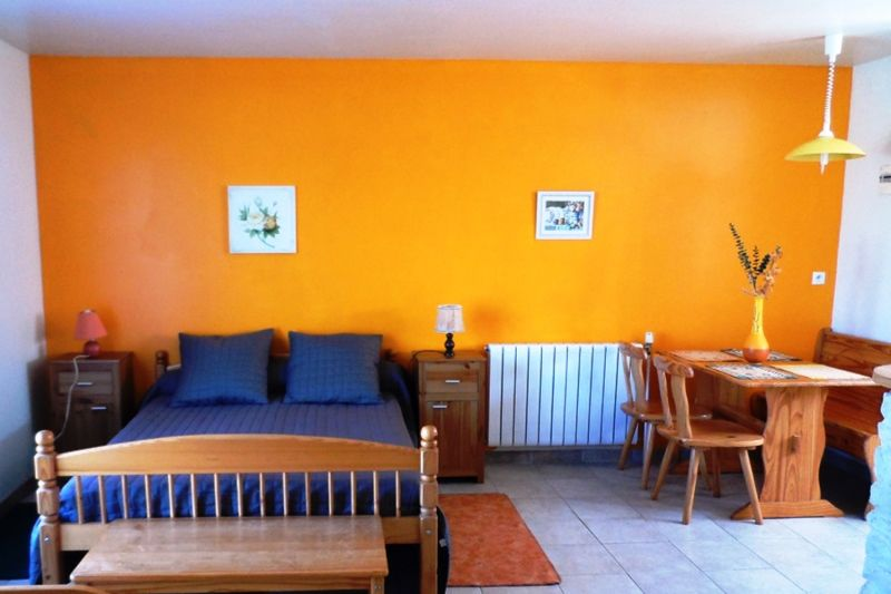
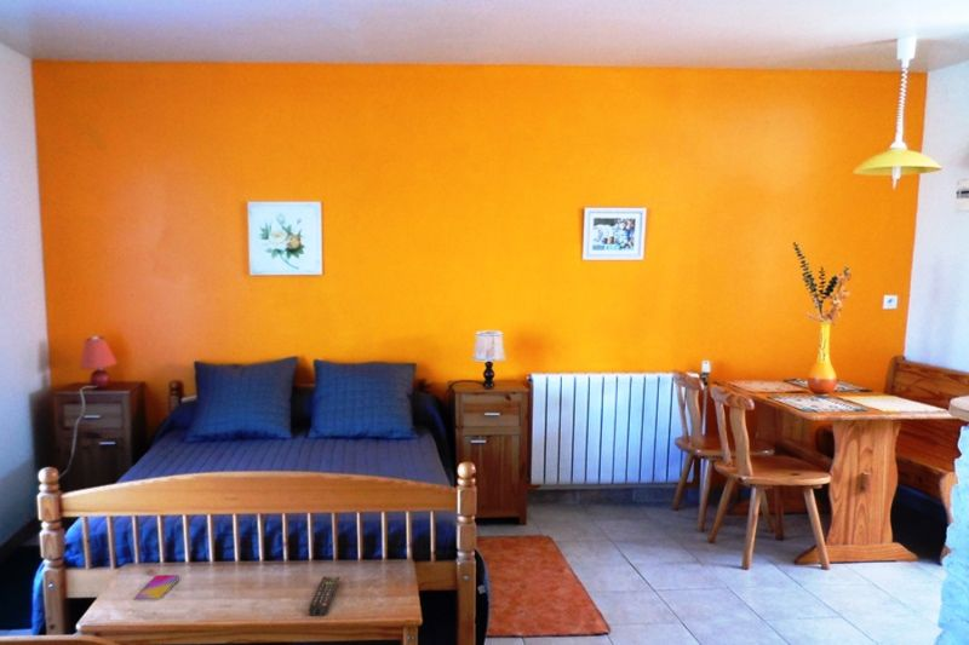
+ smartphone (157, 587)
+ remote control (325, 593)
